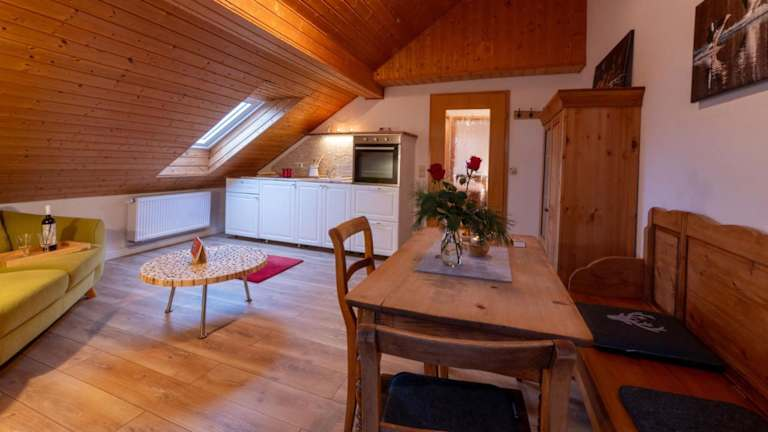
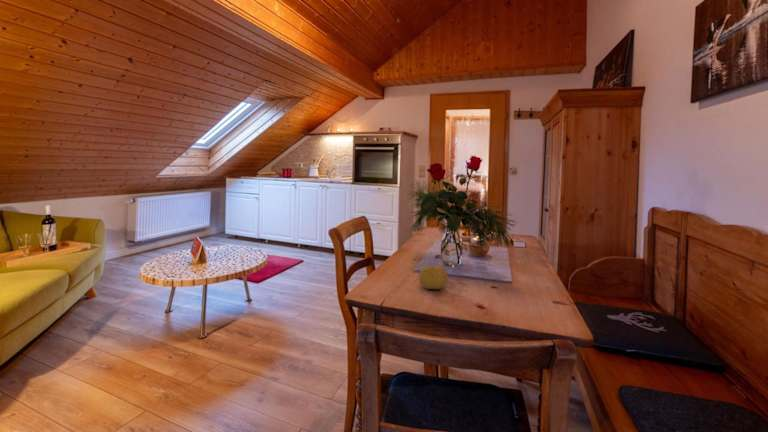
+ fruit (432, 277)
